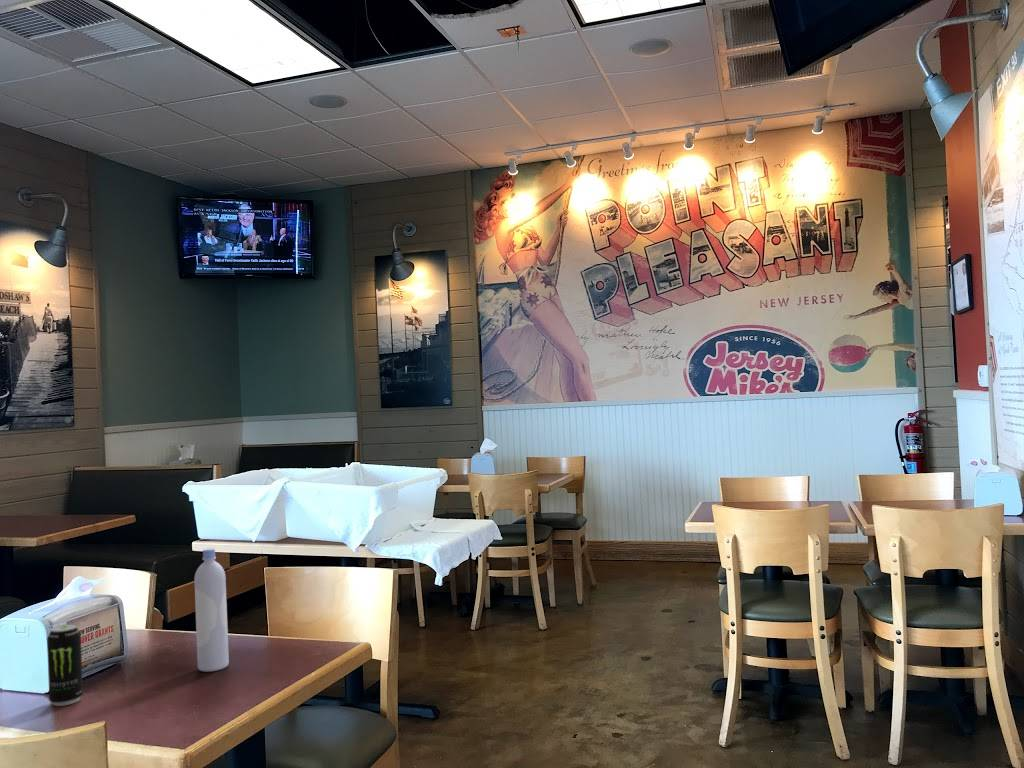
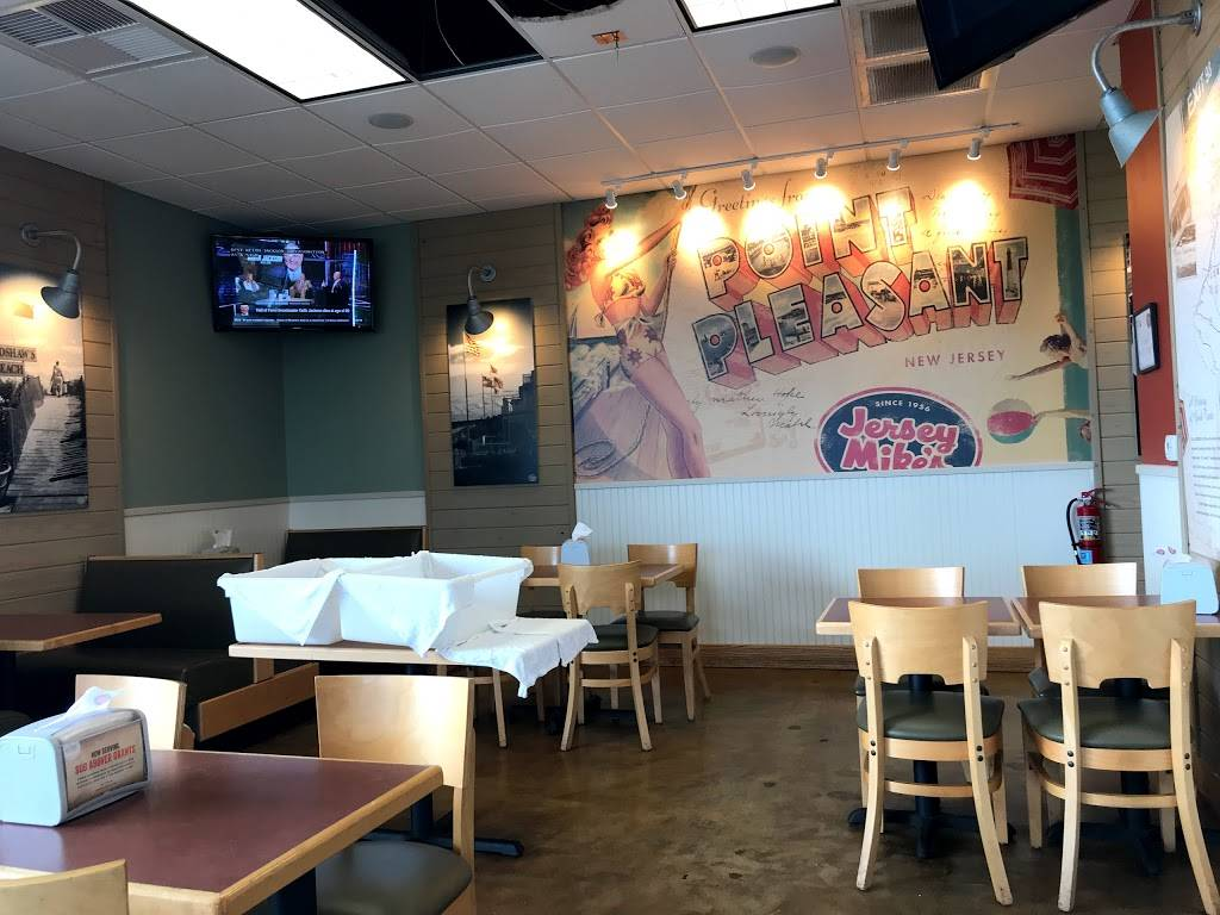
- beverage can (65, 664)
- bottle (211, 608)
